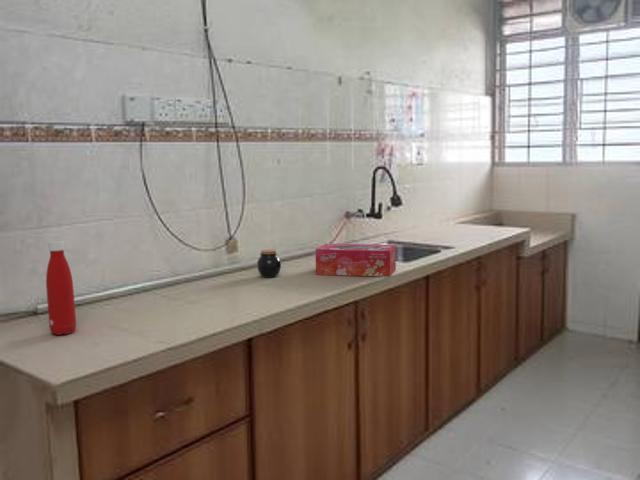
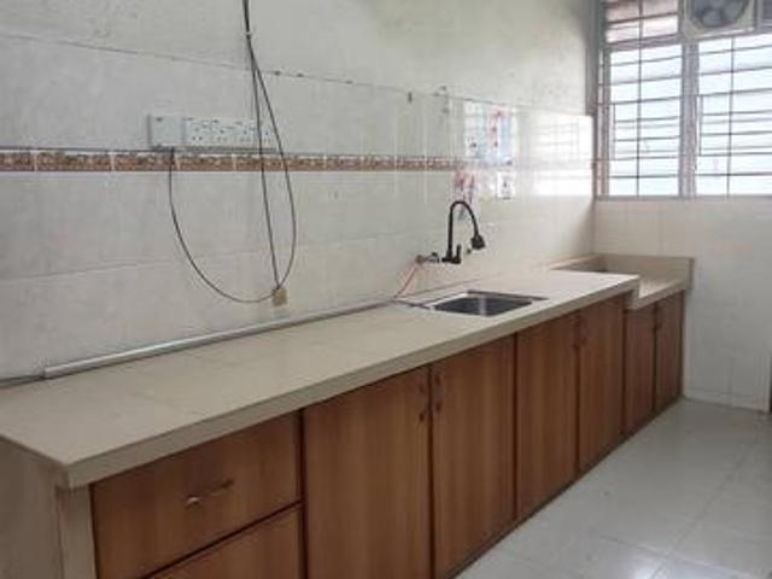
- jar (269, 263)
- tissue box (356, 259)
- bottle (59, 287)
